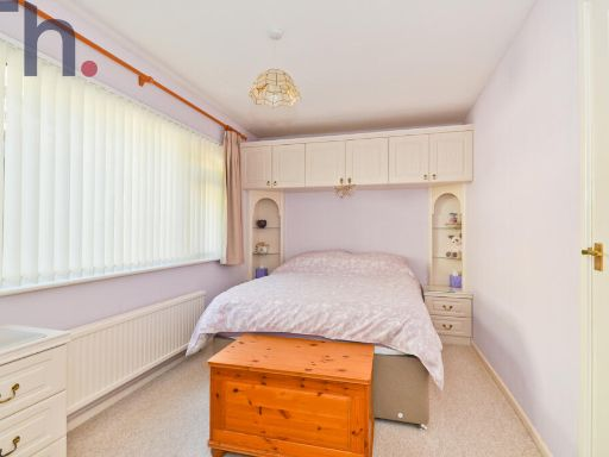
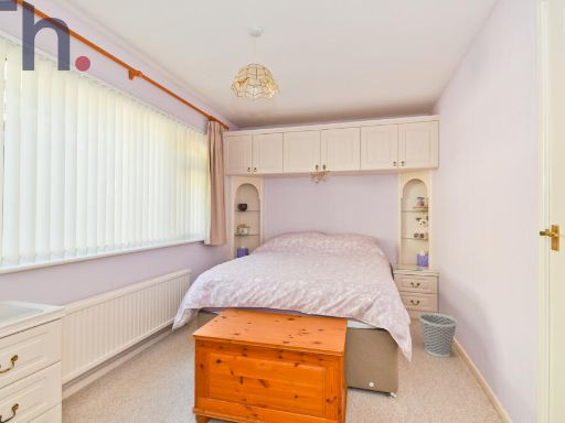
+ wastebasket (437, 335)
